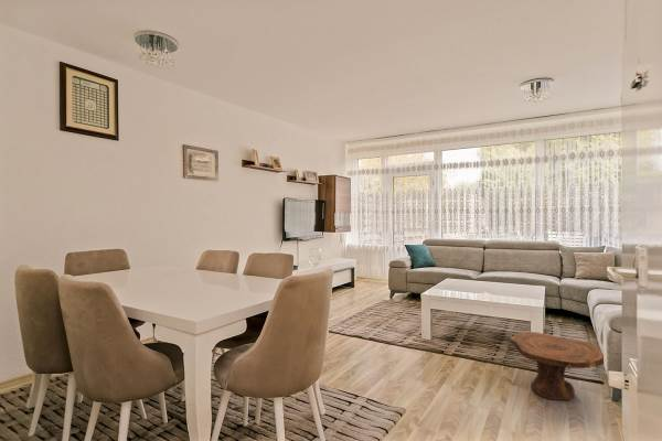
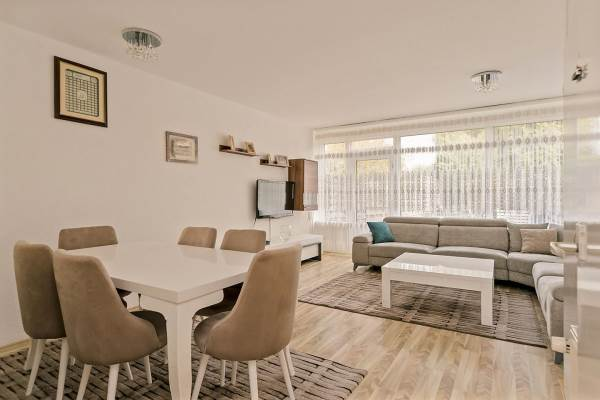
- side table (555, 369)
